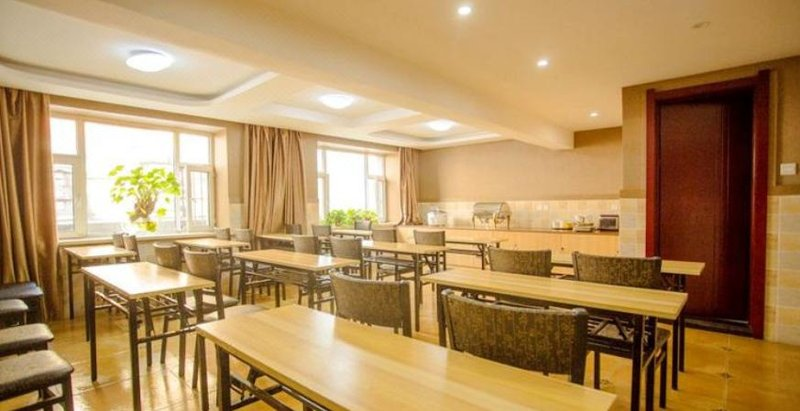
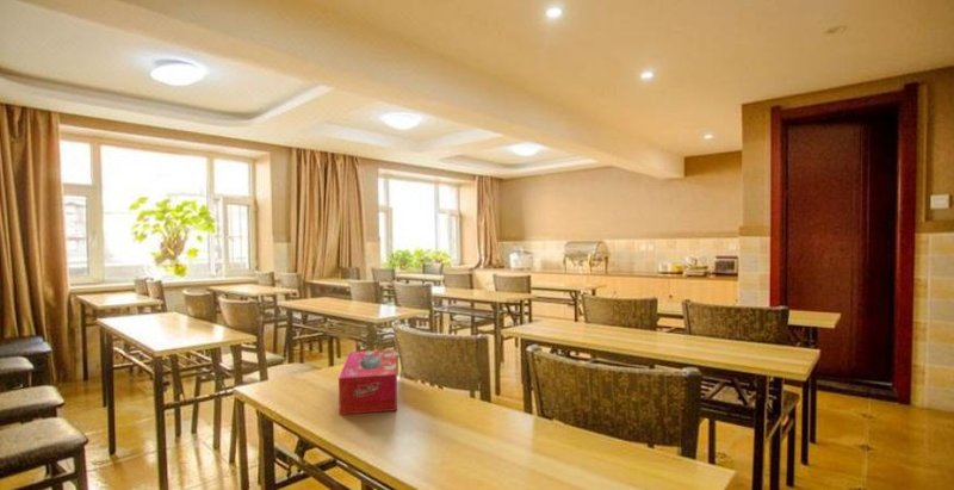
+ tissue box (371, 378)
